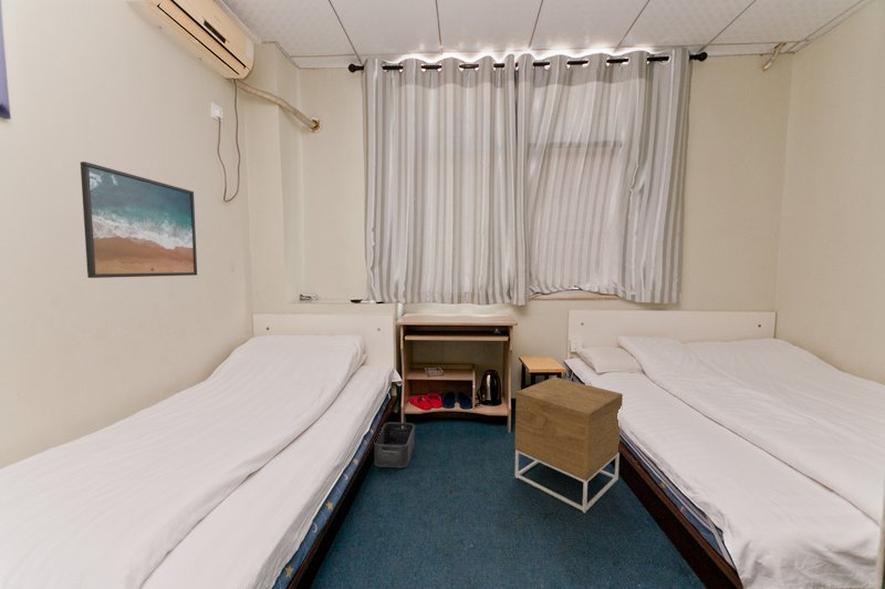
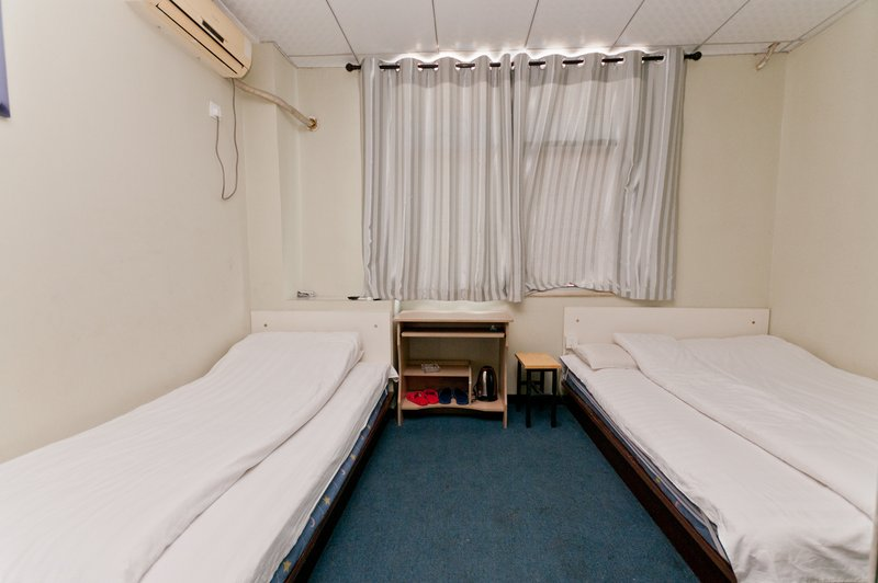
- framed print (148, 228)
- nightstand (568, 436)
- storage bin (395, 443)
